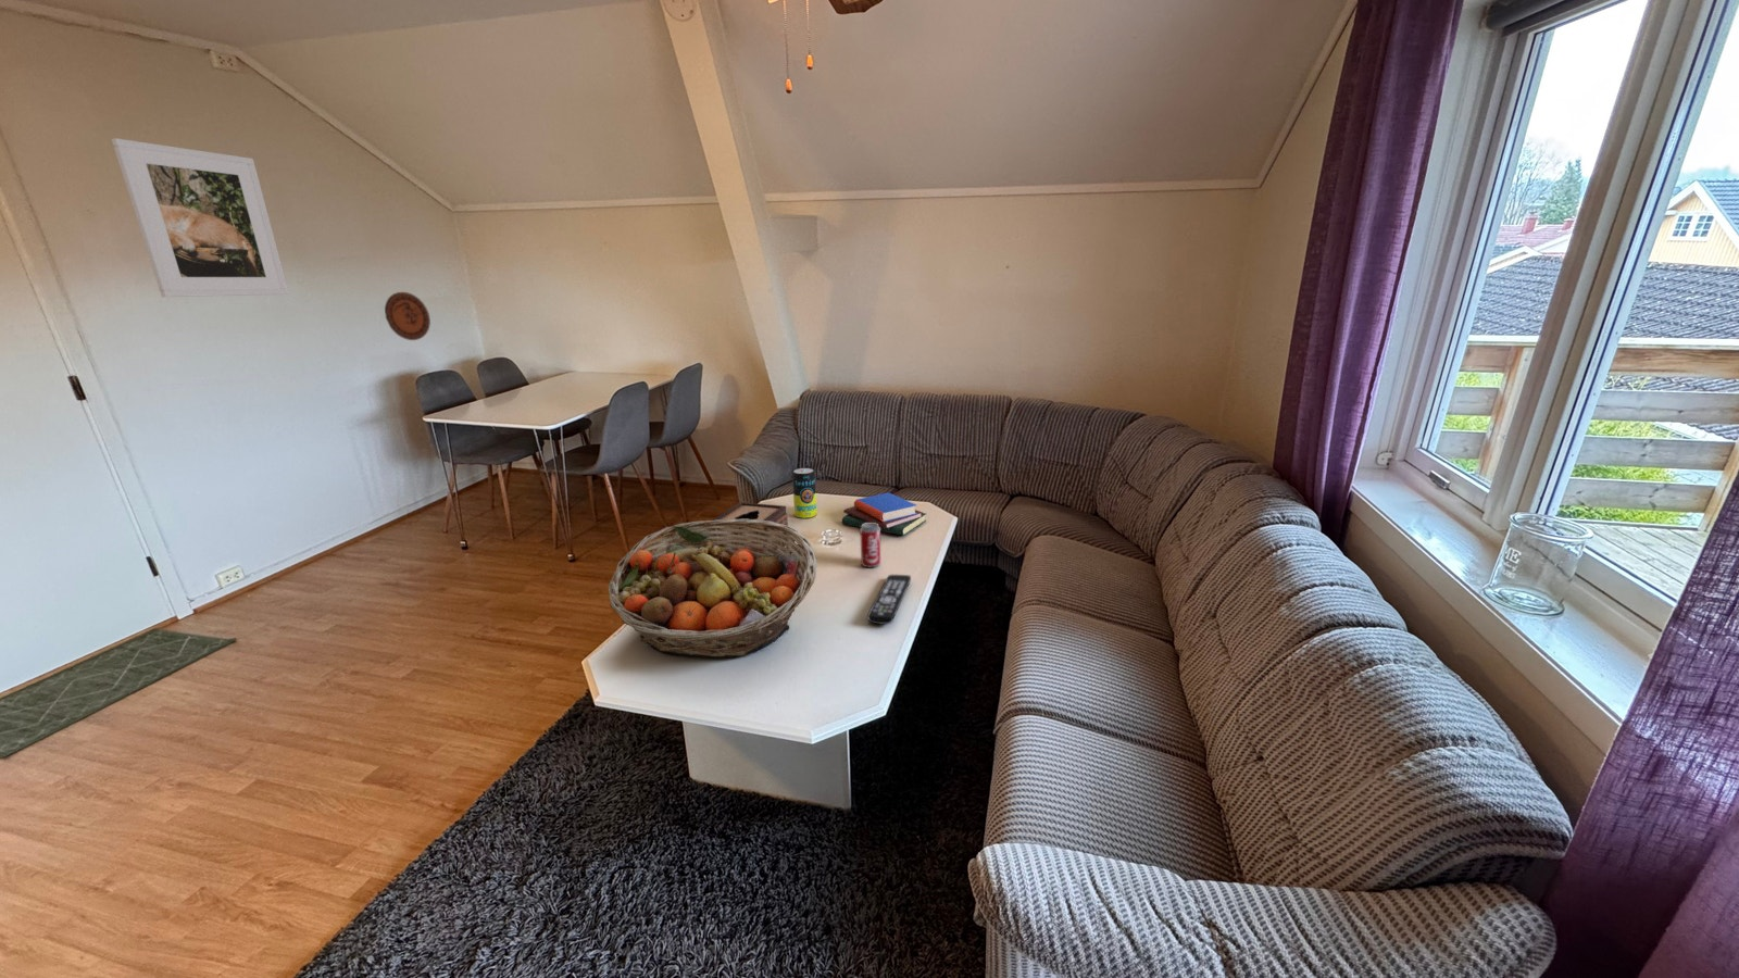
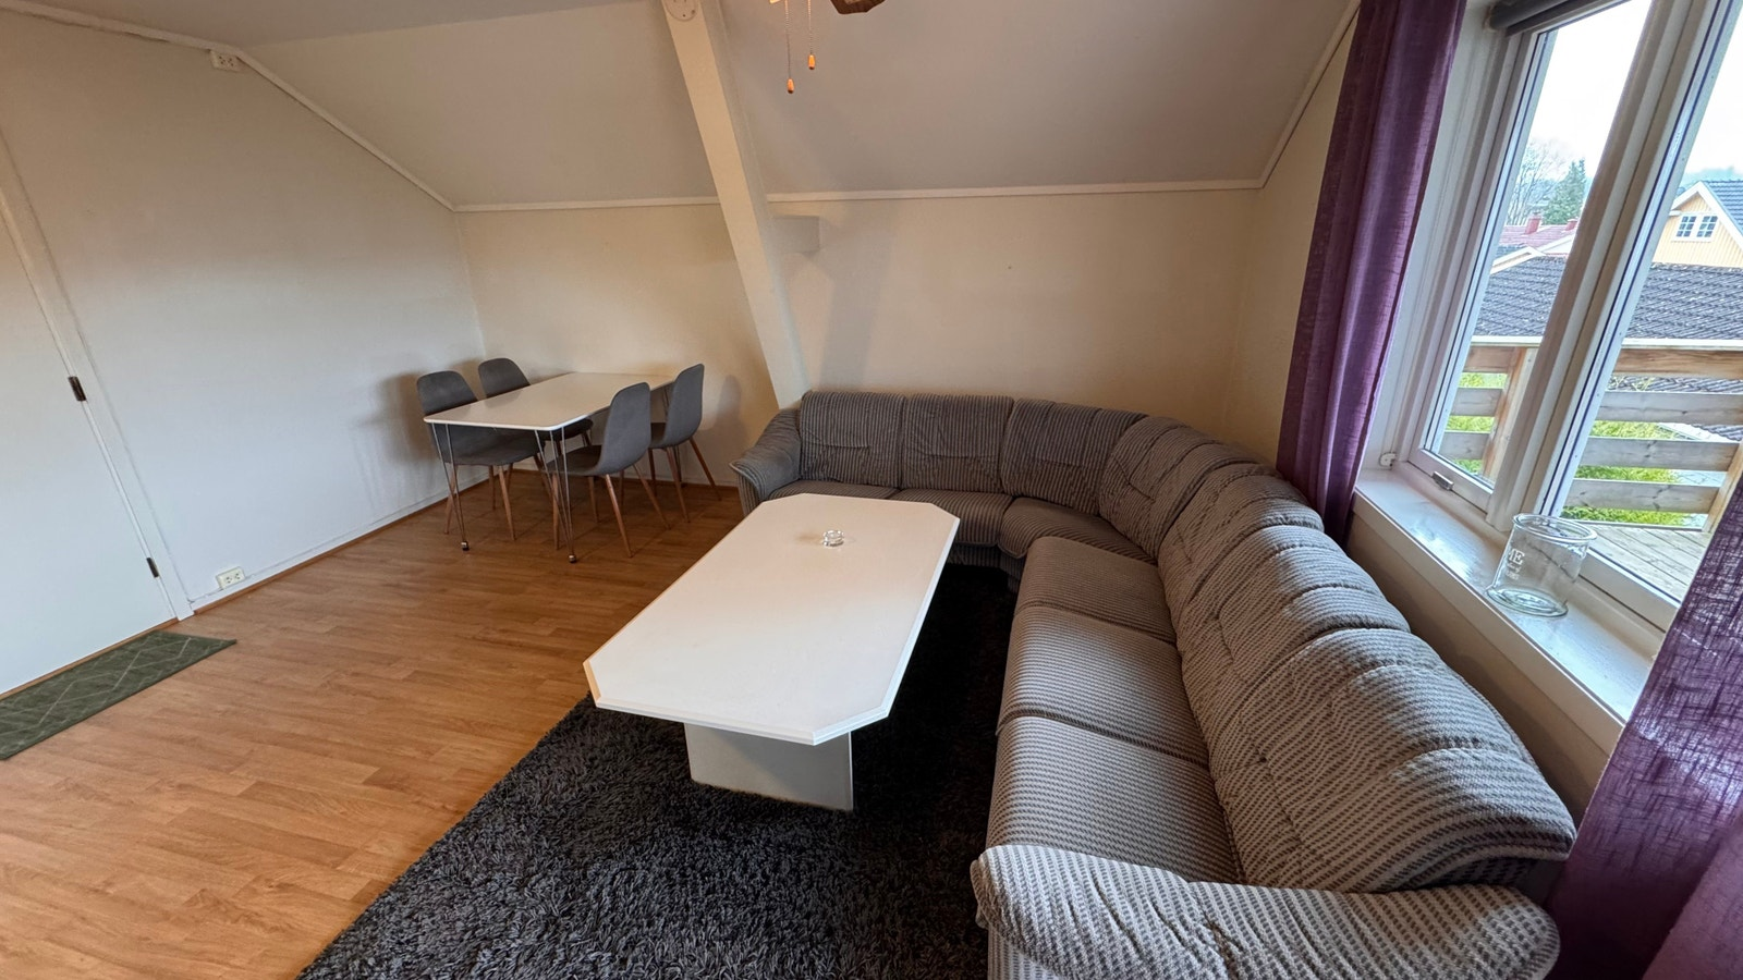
- tissue box (737, 534)
- candle (804, 491)
- decorative plate (406, 316)
- book (883, 512)
- beverage can (871, 545)
- fruit basket (714, 585)
- remote control (890, 597)
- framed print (209, 223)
